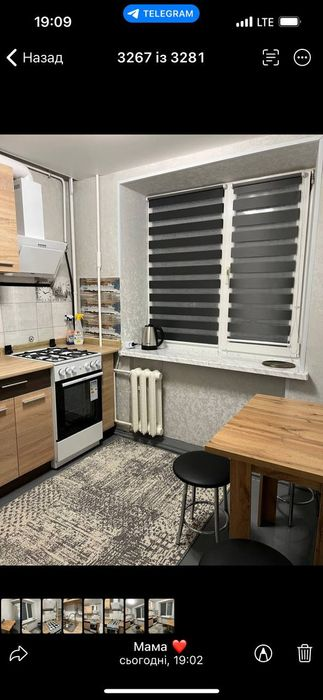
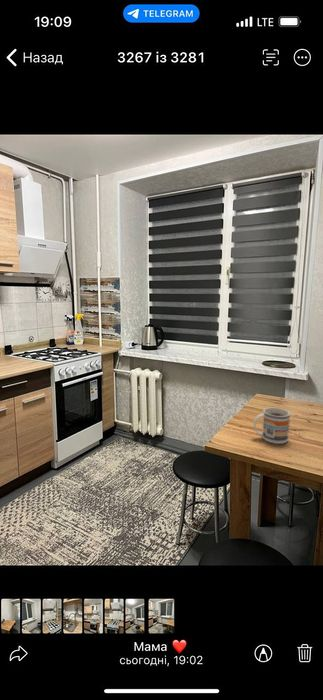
+ mug (272, 424)
